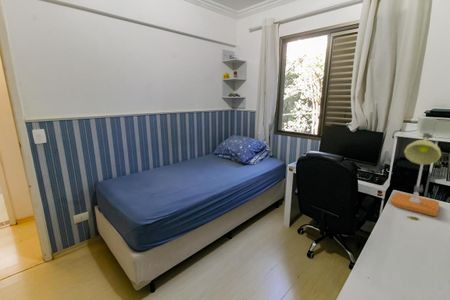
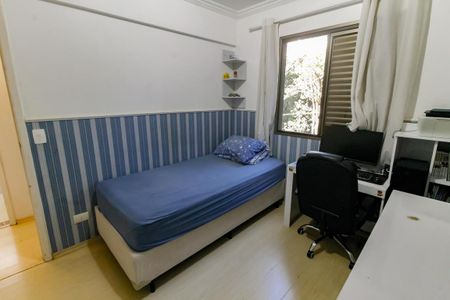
- desk lamp (419, 171)
